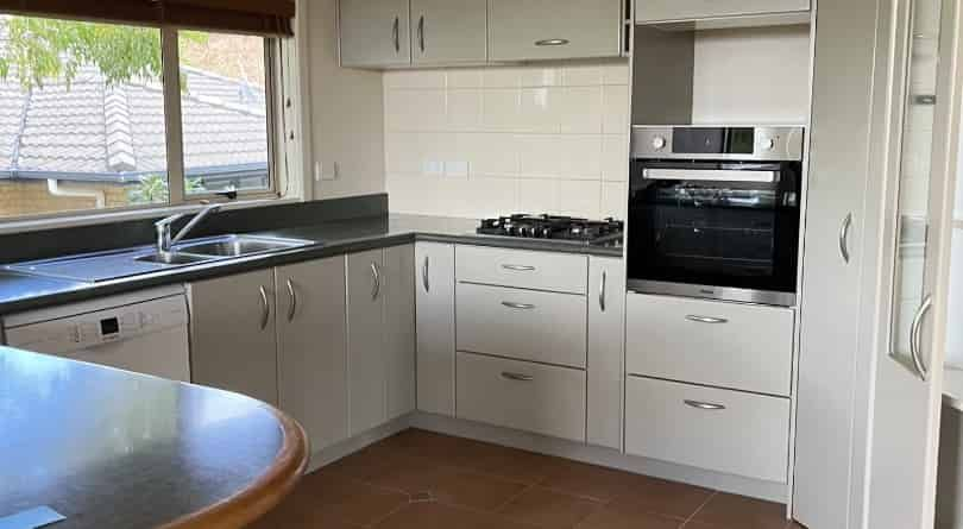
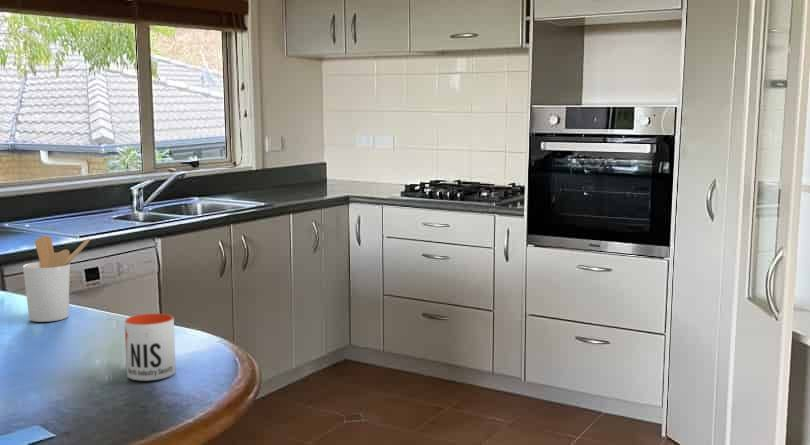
+ utensil holder (59, 277)
+ mug (146, 343)
